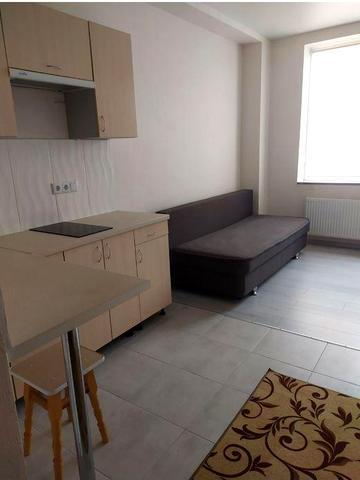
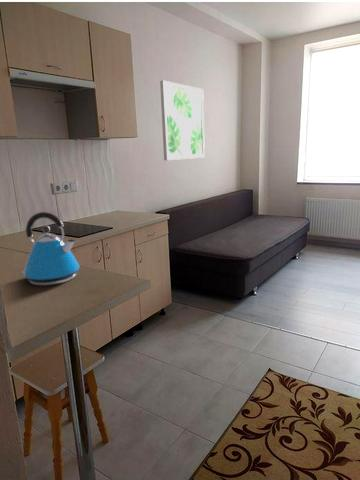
+ kettle (46, 245)
+ wall art (184, 123)
